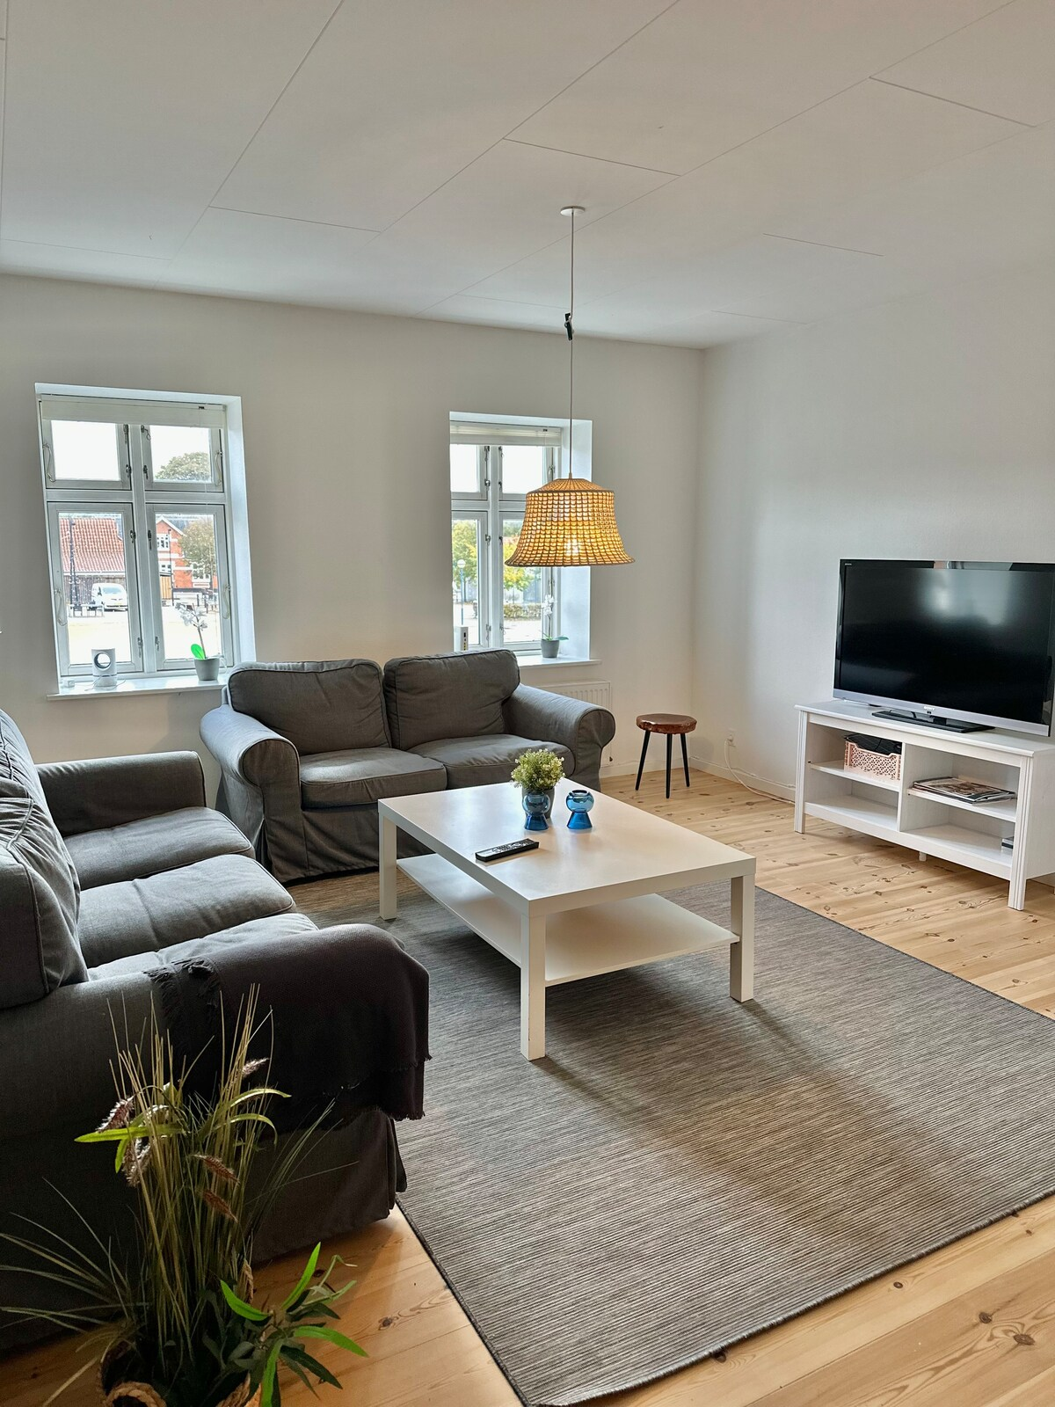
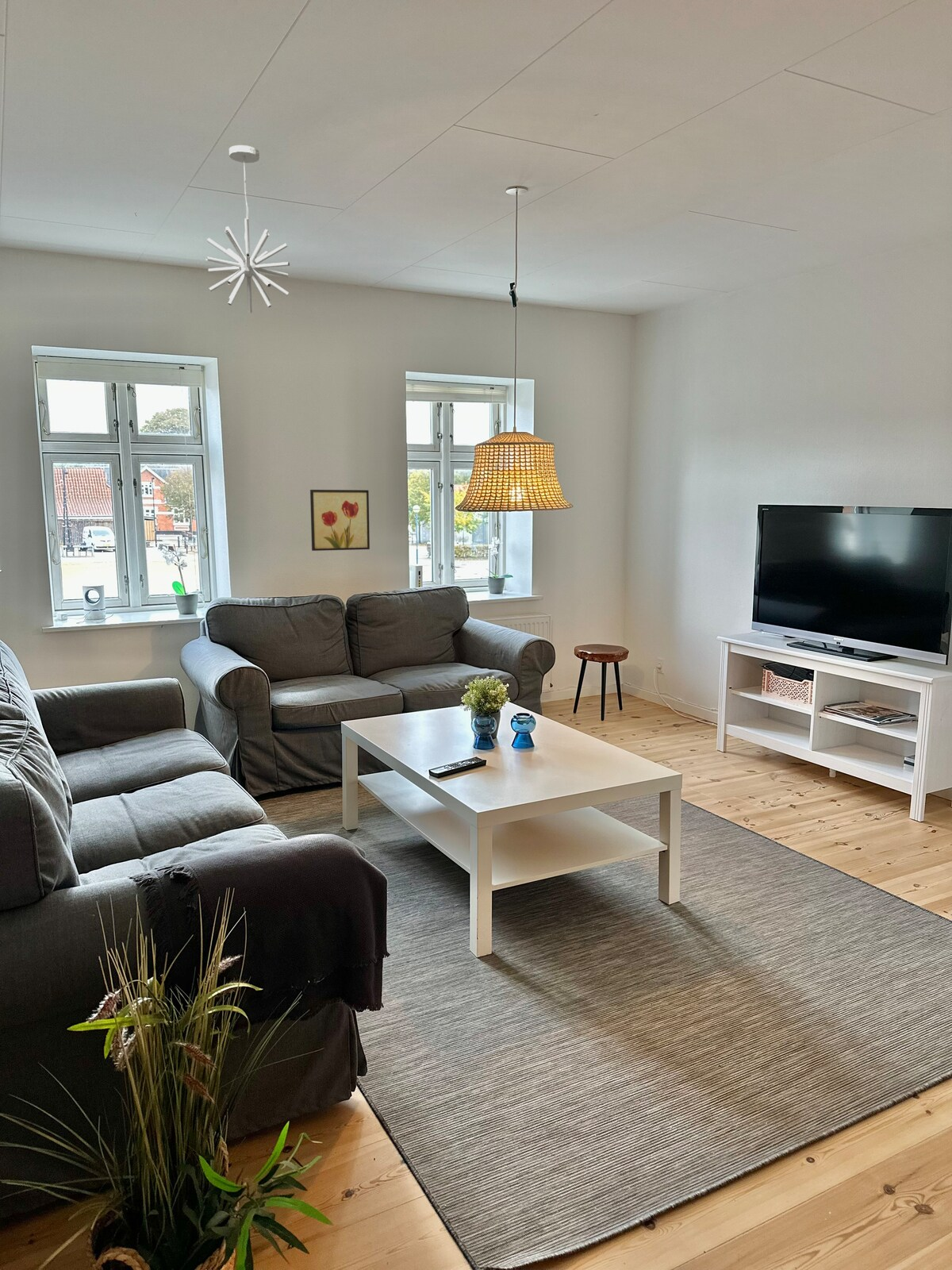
+ pendant light (247, 230)
+ wall art (340, 520)
